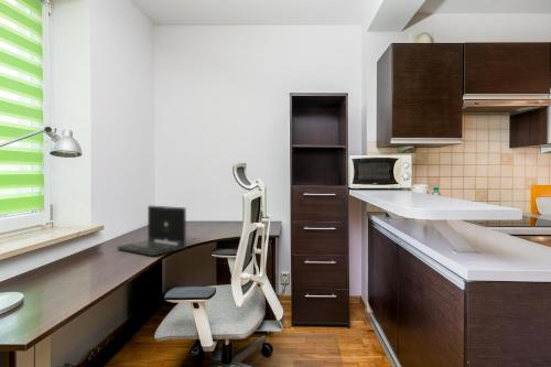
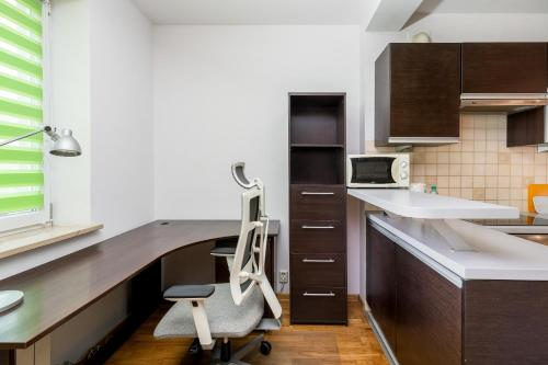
- laptop (151, 228)
